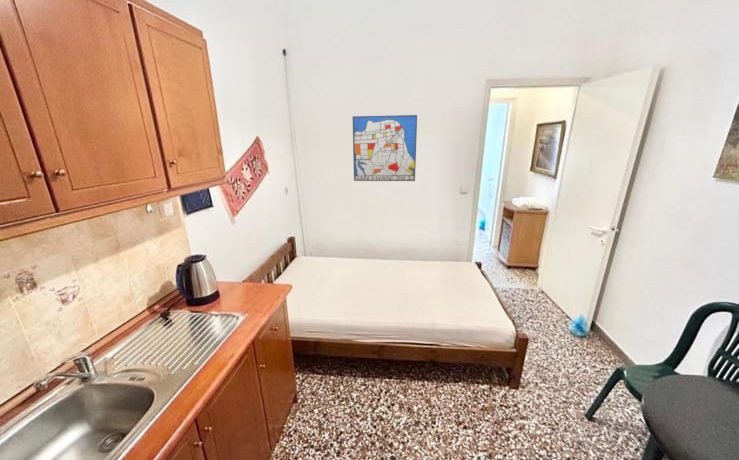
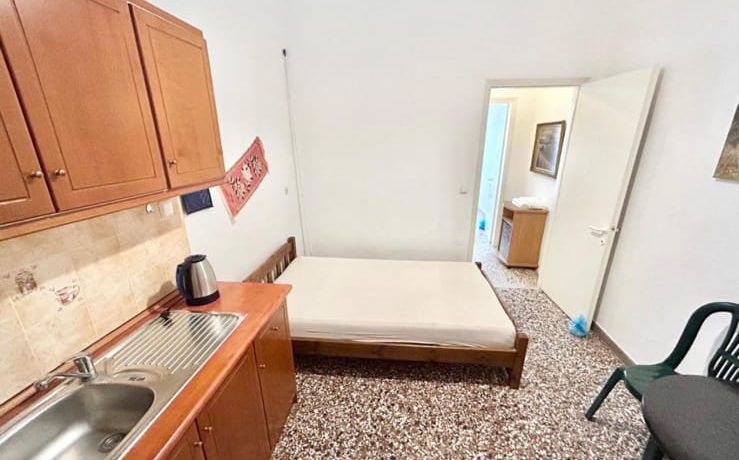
- wall art (384, 149)
